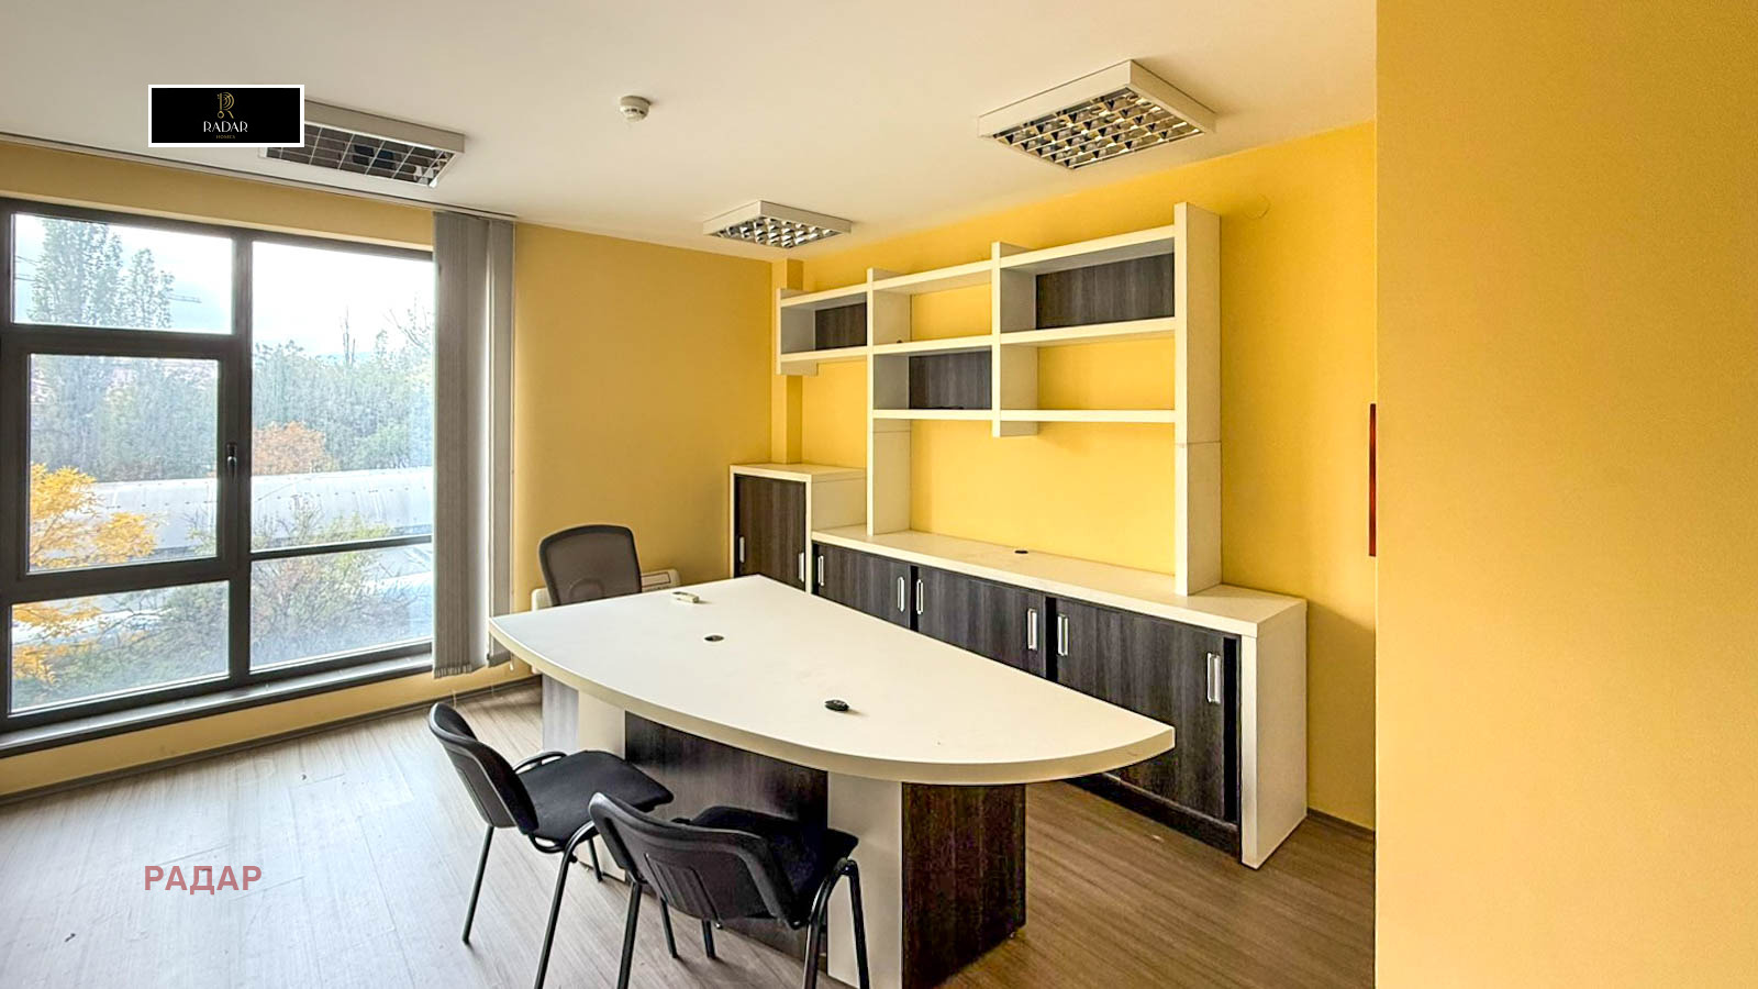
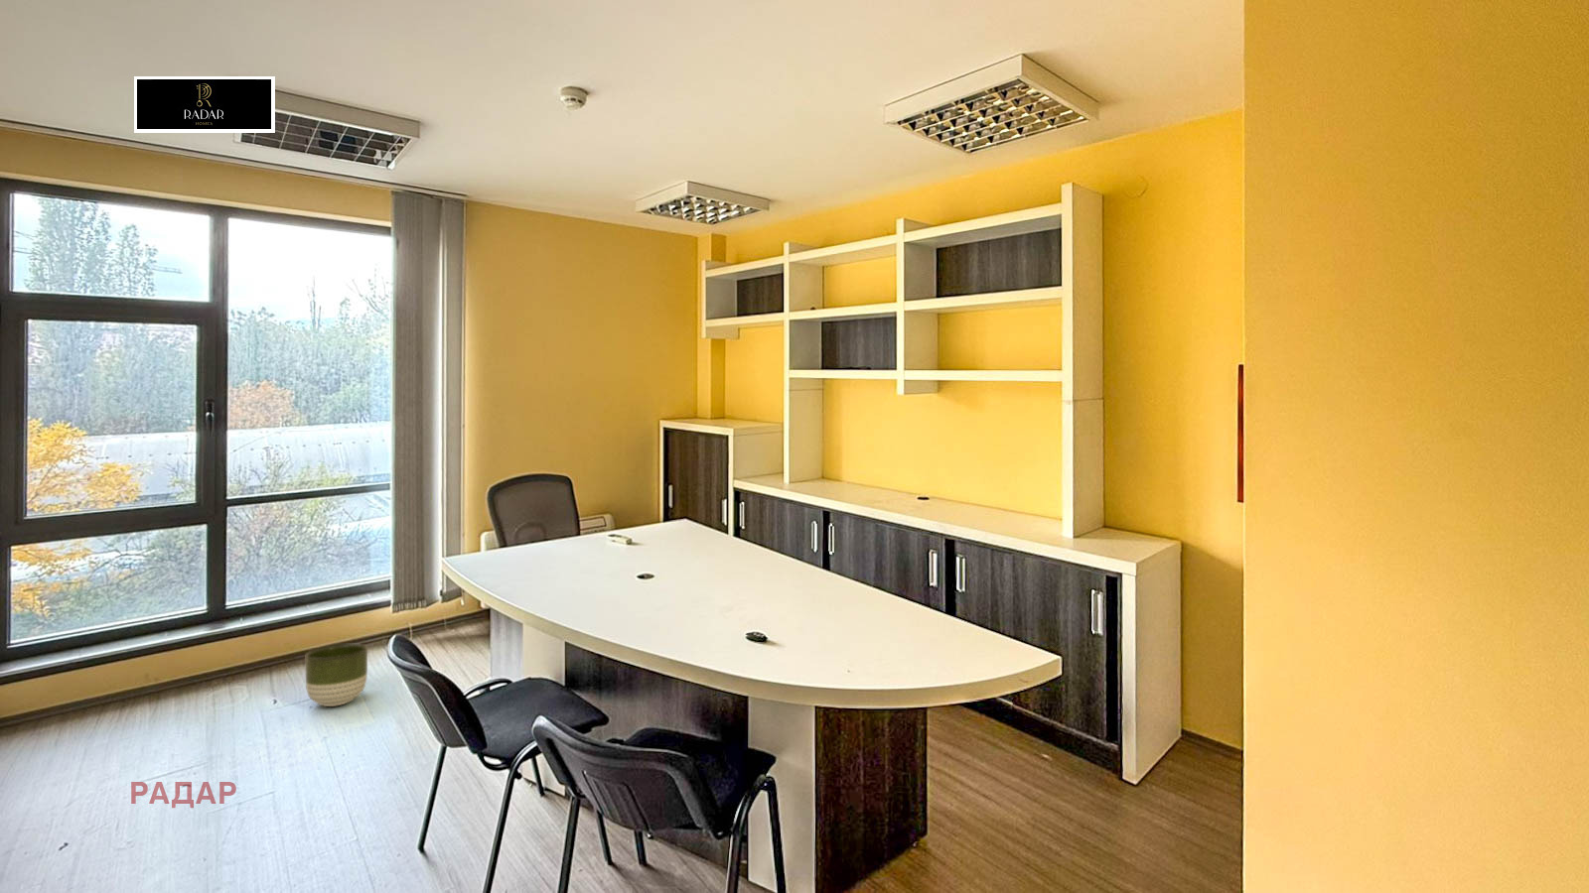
+ planter (336, 677)
